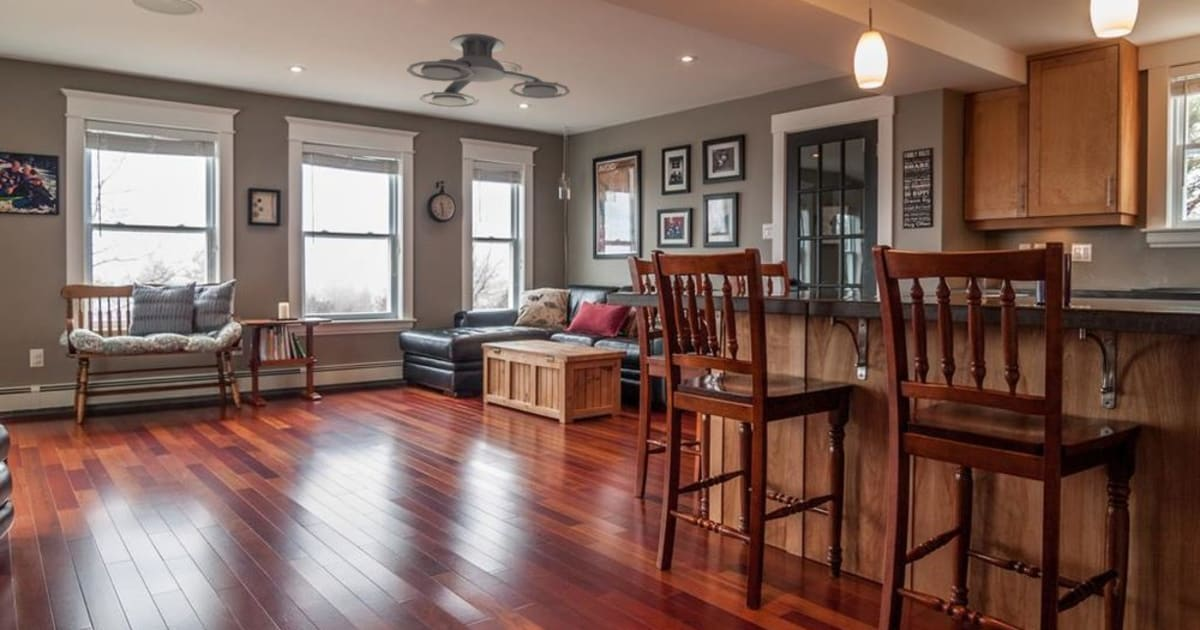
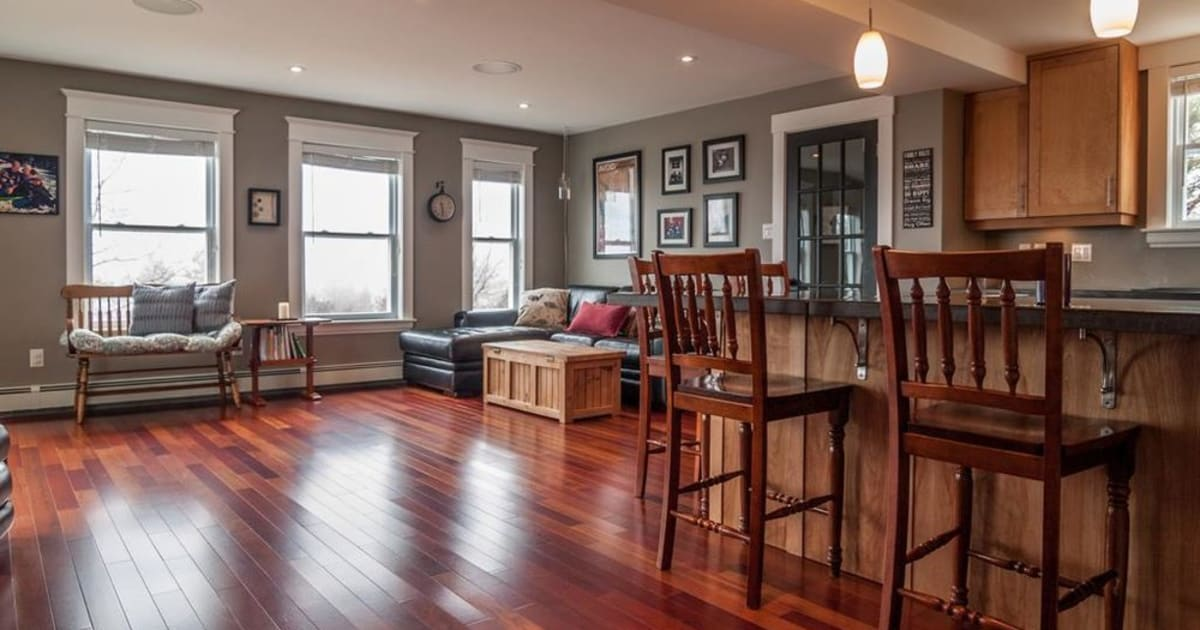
- ceiling fan (492, 64)
